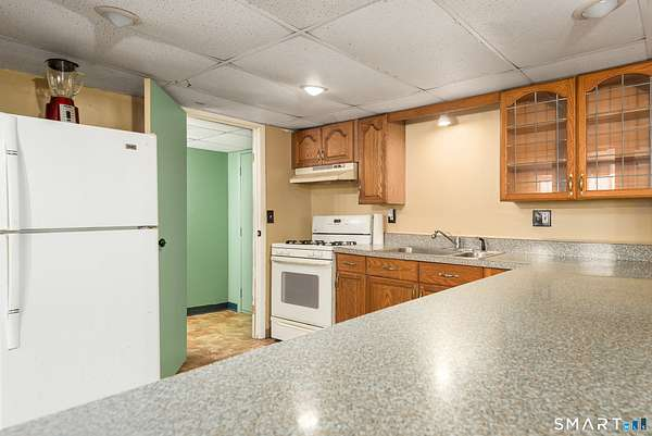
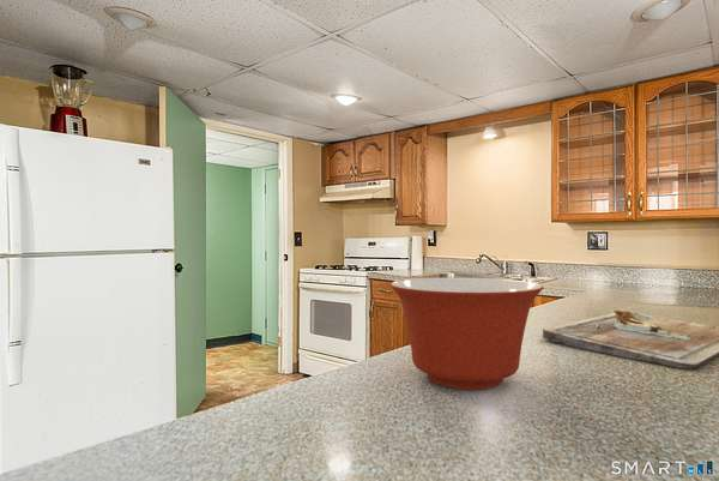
+ cutting board (649, 325)
+ mixing bowl (464, 330)
